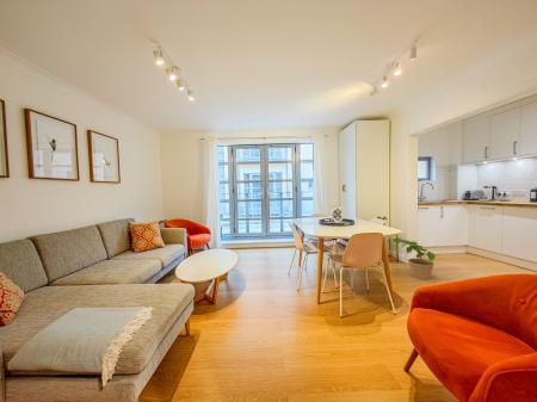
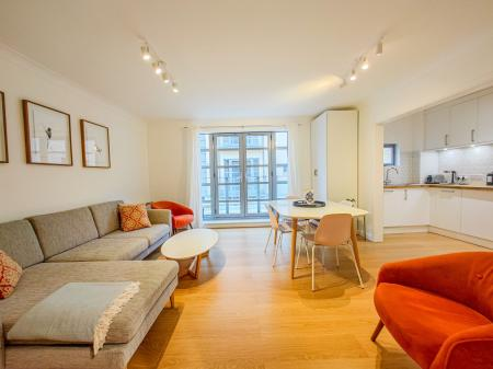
- potted plant (408, 259)
